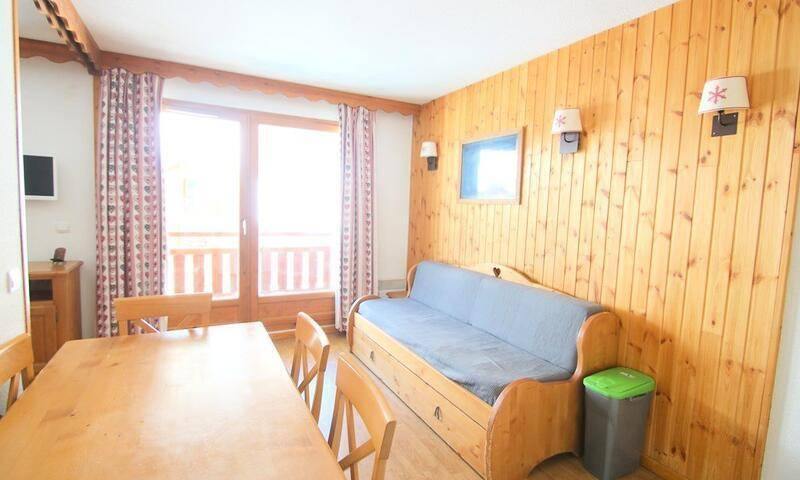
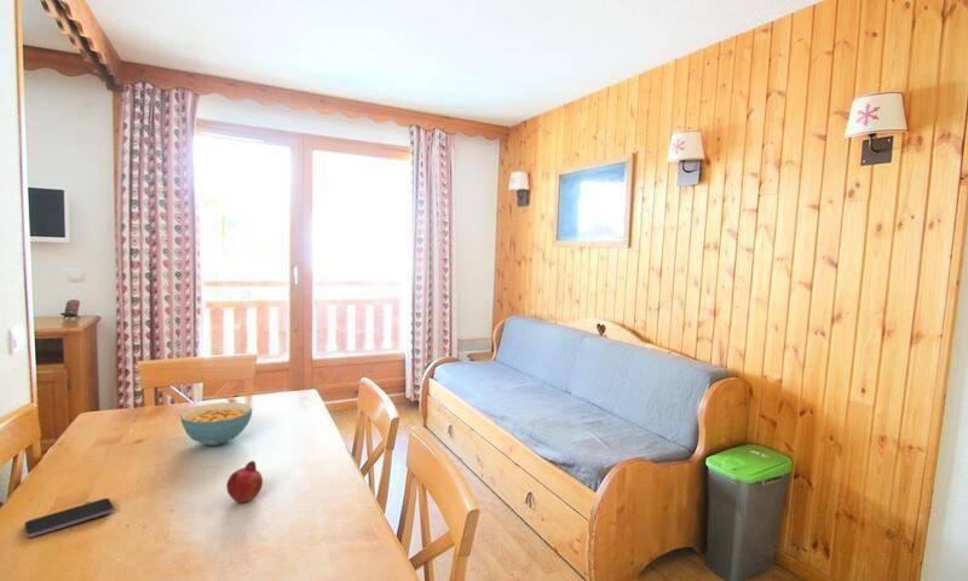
+ cereal bowl (217, 426)
+ smartphone (70, 516)
+ fruit (244, 482)
